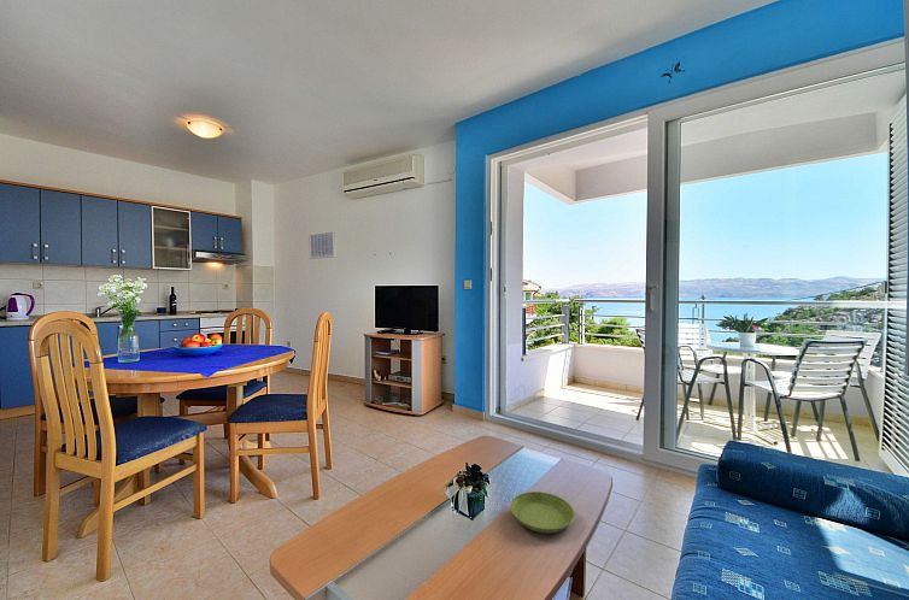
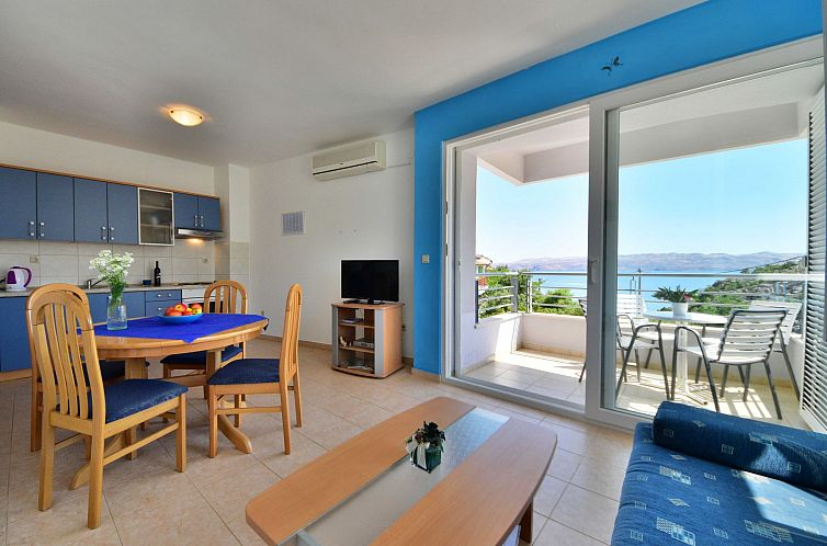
- saucer (541, 512)
